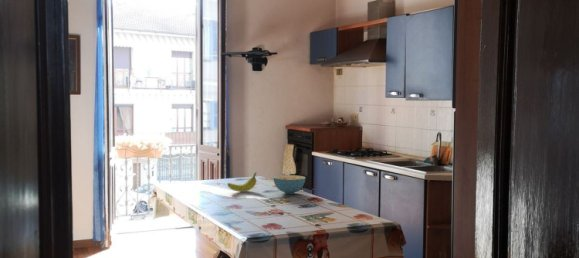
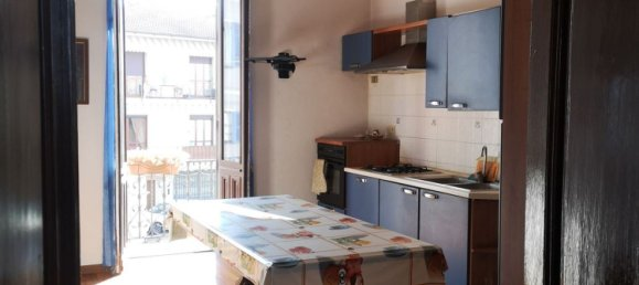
- cereal bowl (289, 185)
- fruit (243, 184)
